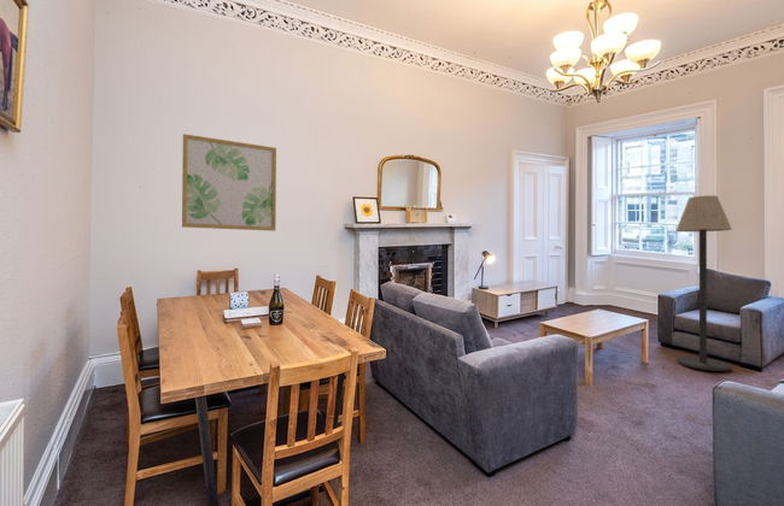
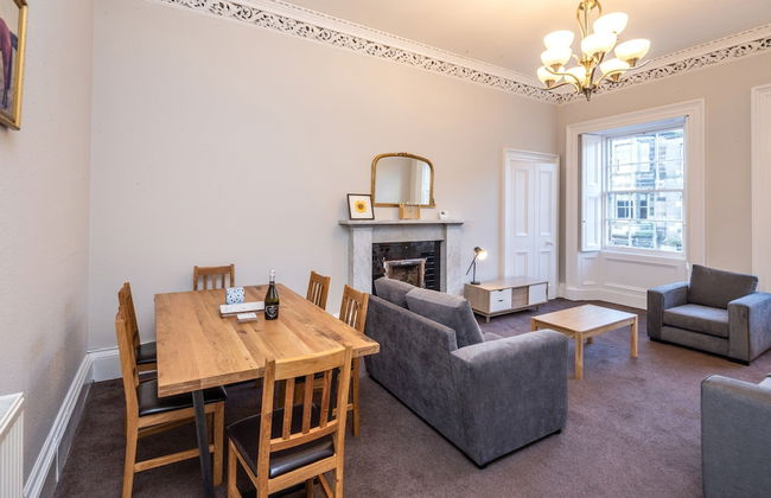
- floor lamp (702, 281)
- wall art (232, 184)
